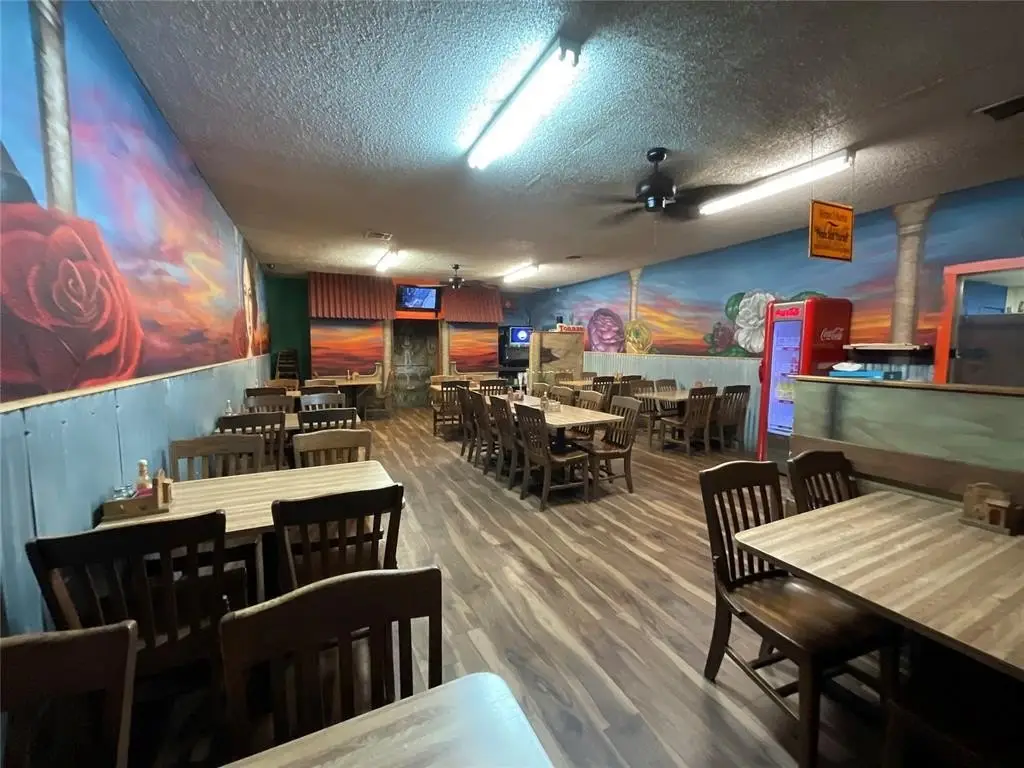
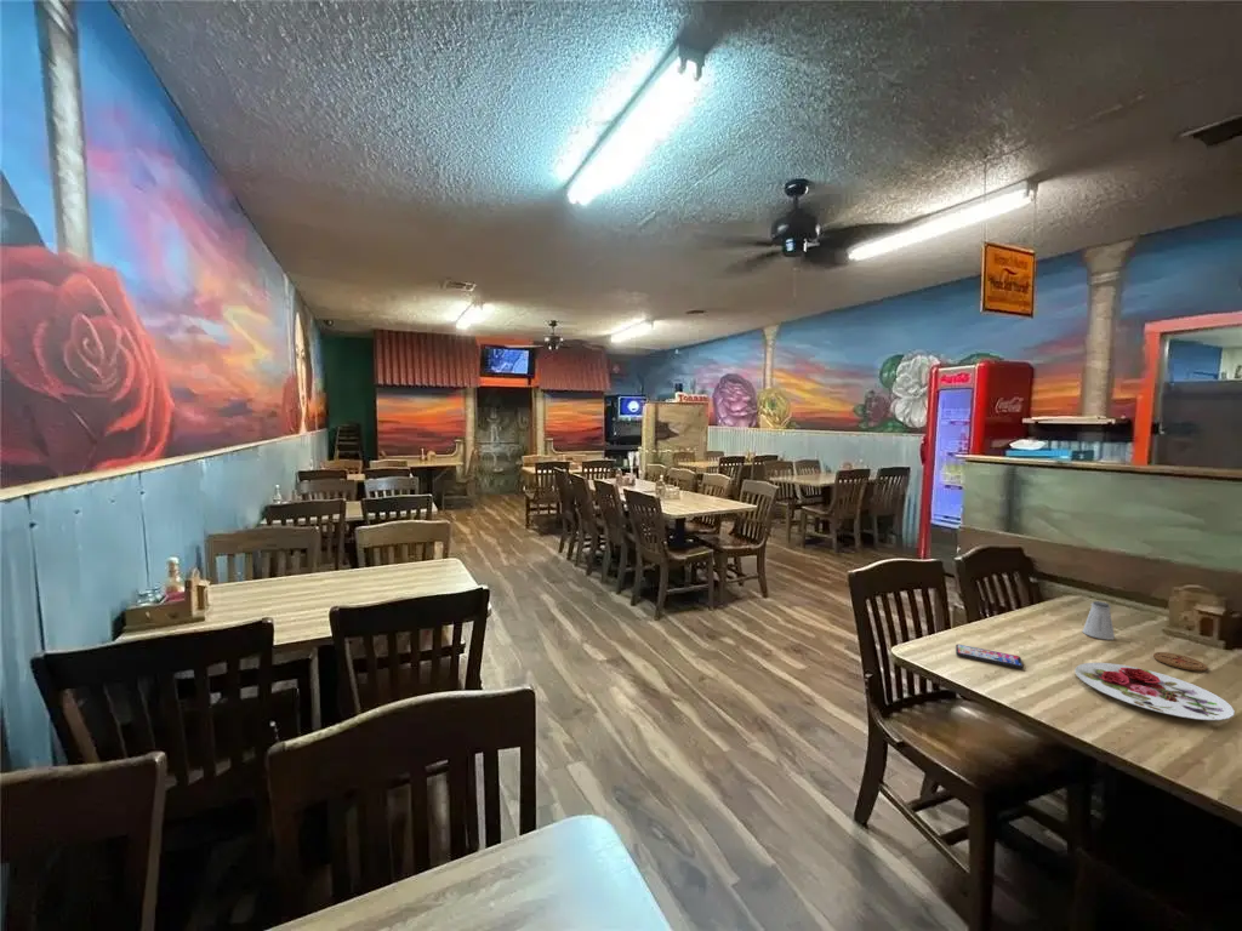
+ smartphone (987, 656)
+ coaster (1179, 661)
+ plate (1149, 687)
+ saltshaker (1099, 618)
